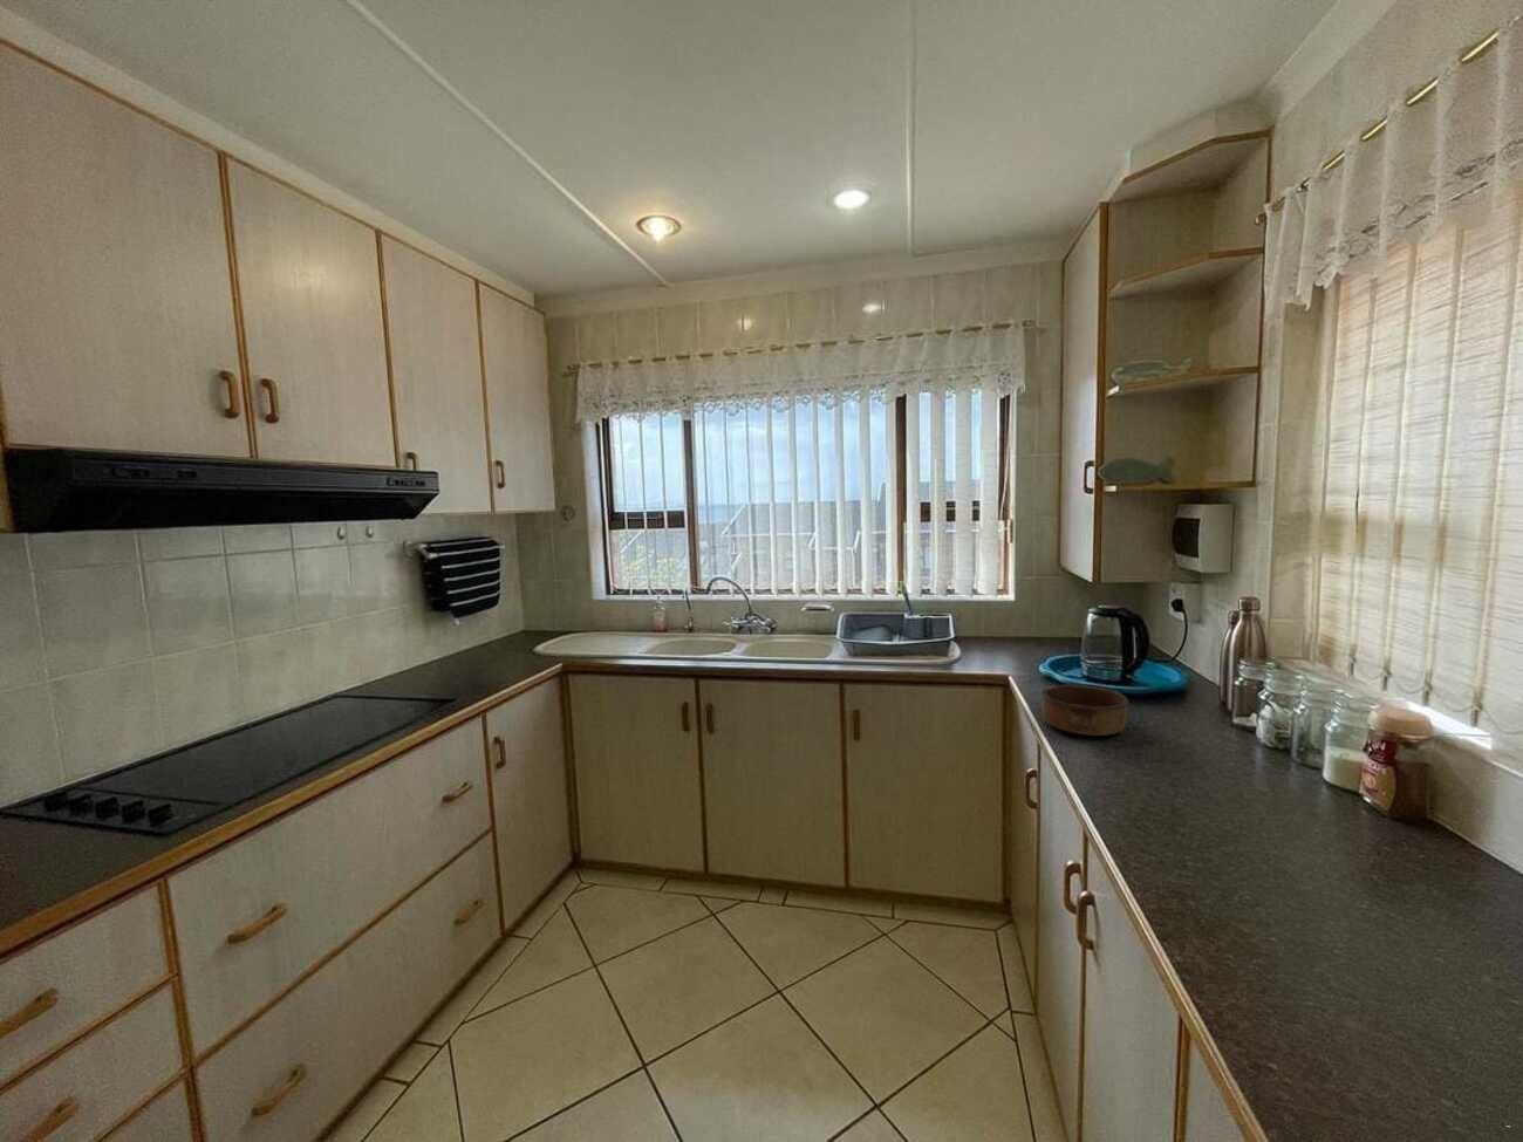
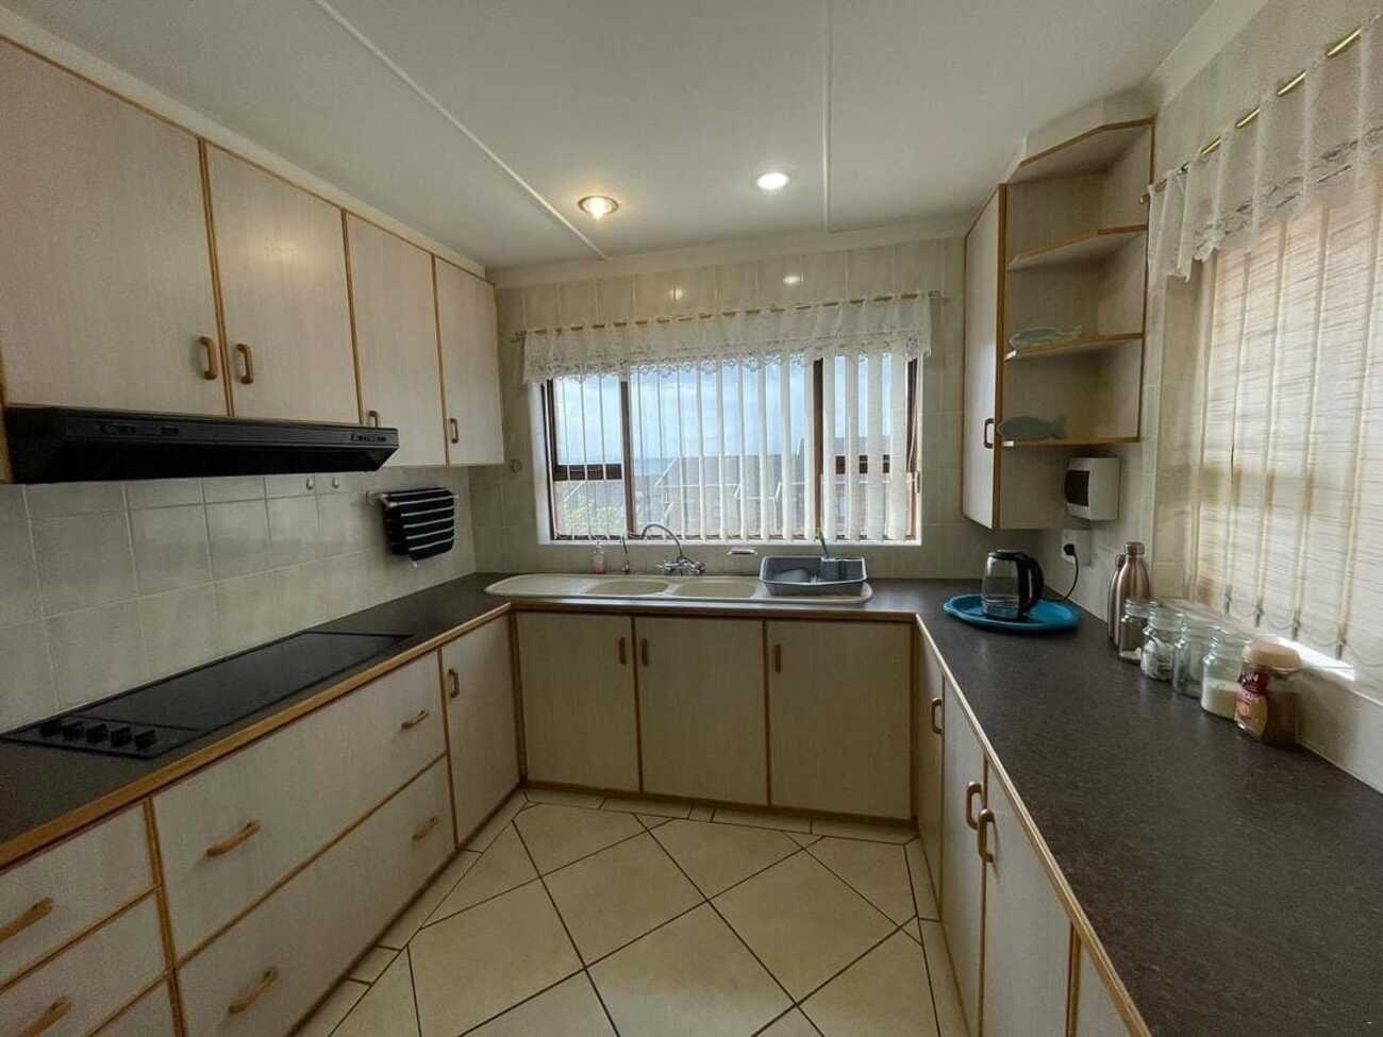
- bowl (1083, 710)
